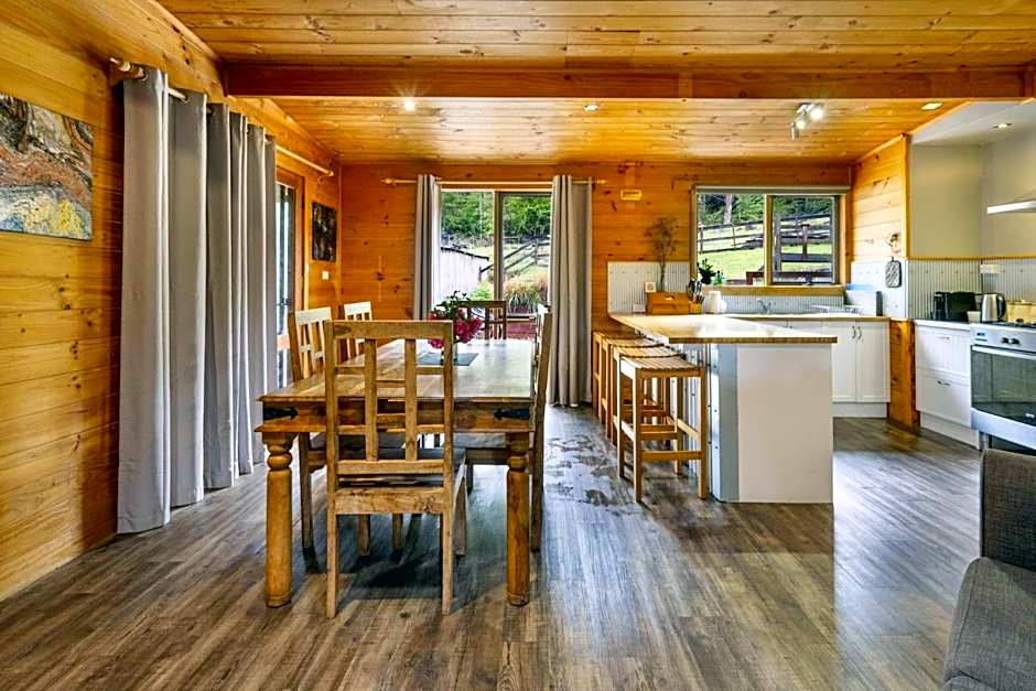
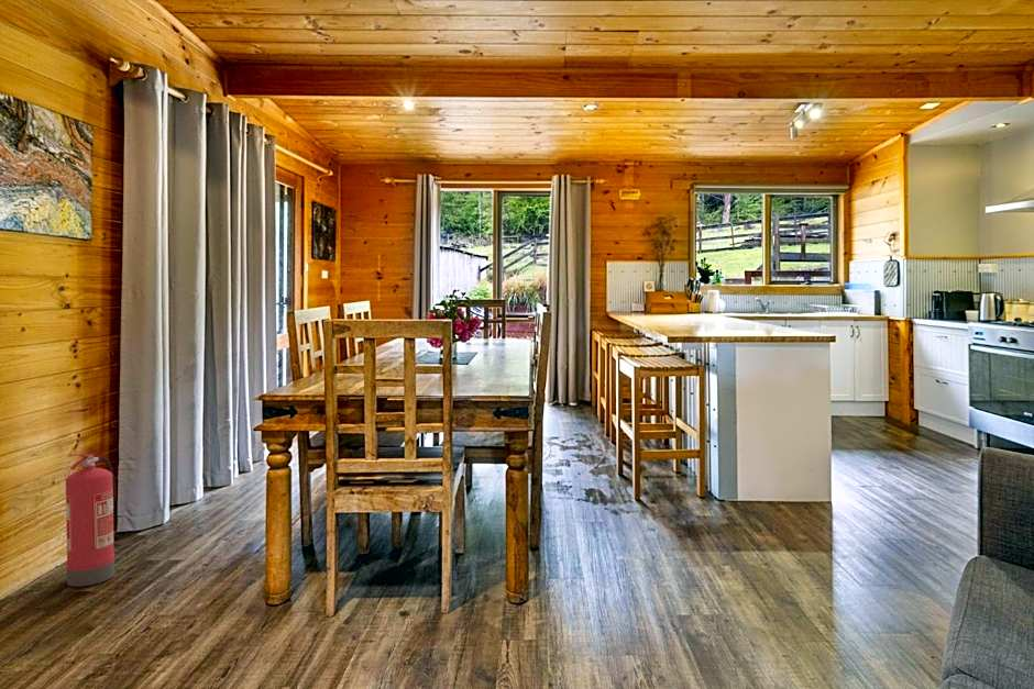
+ fire extinguisher (94, 512)
